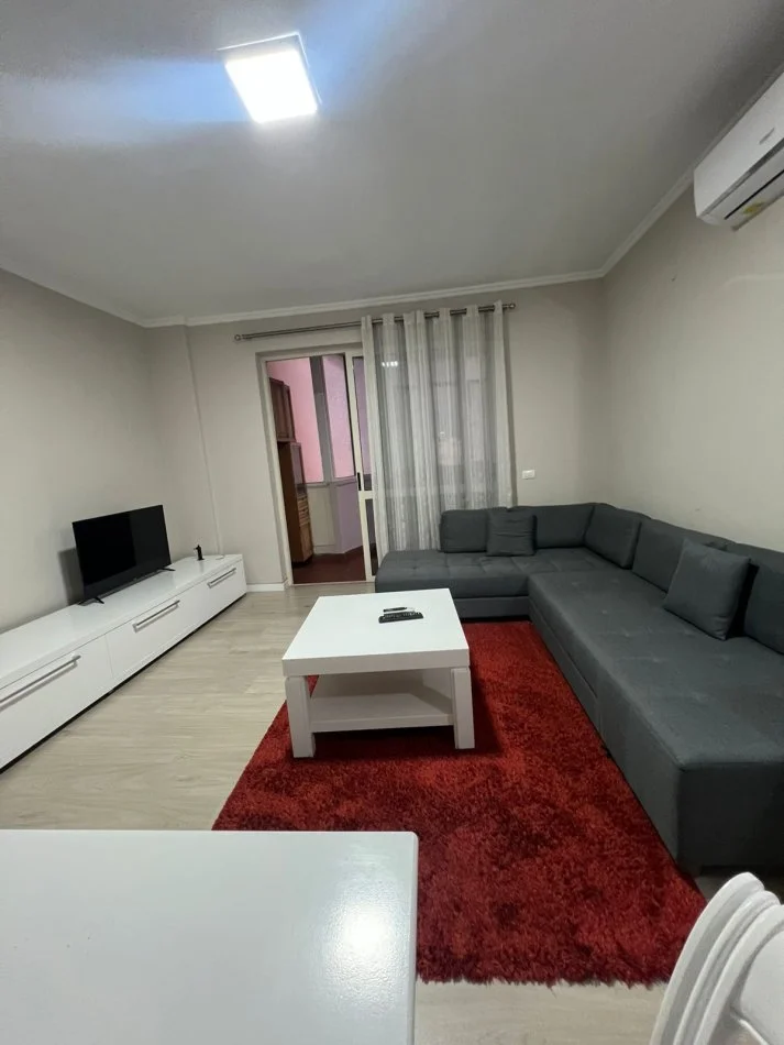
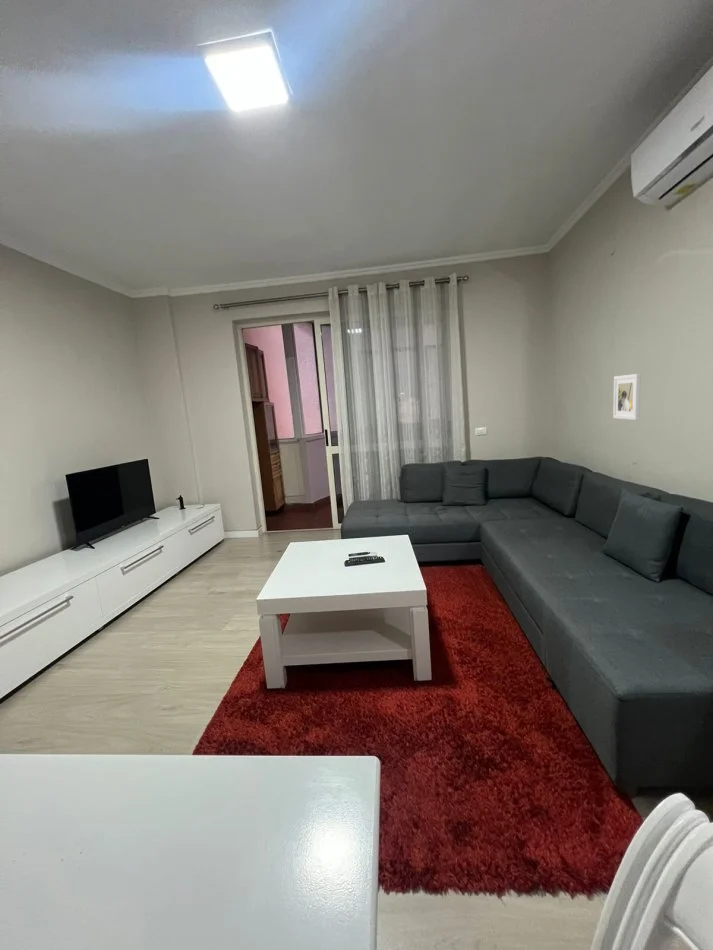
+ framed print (626, 397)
